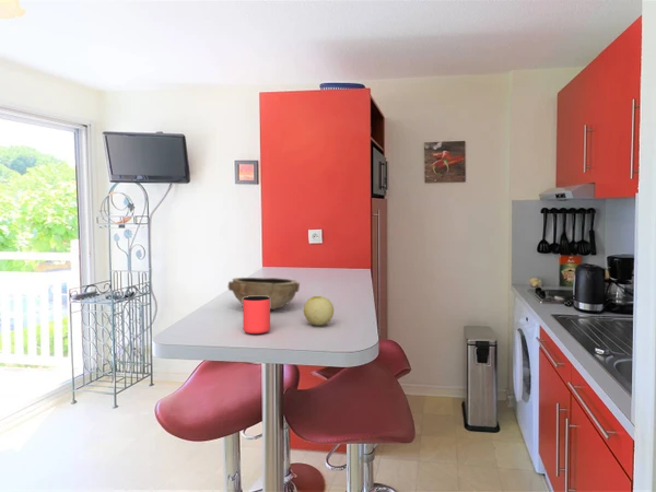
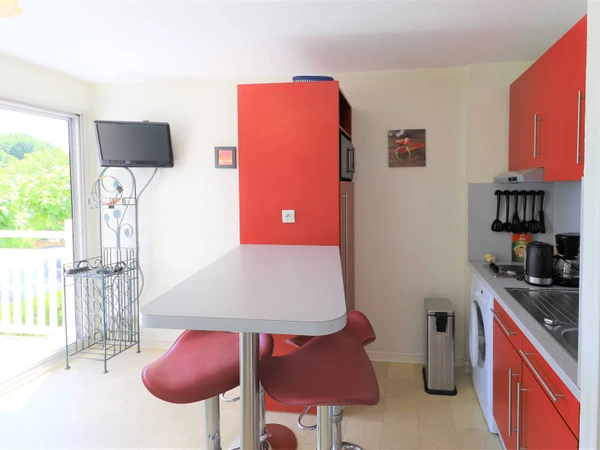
- cup (258, 314)
- apple (318, 311)
- bowl (266, 293)
